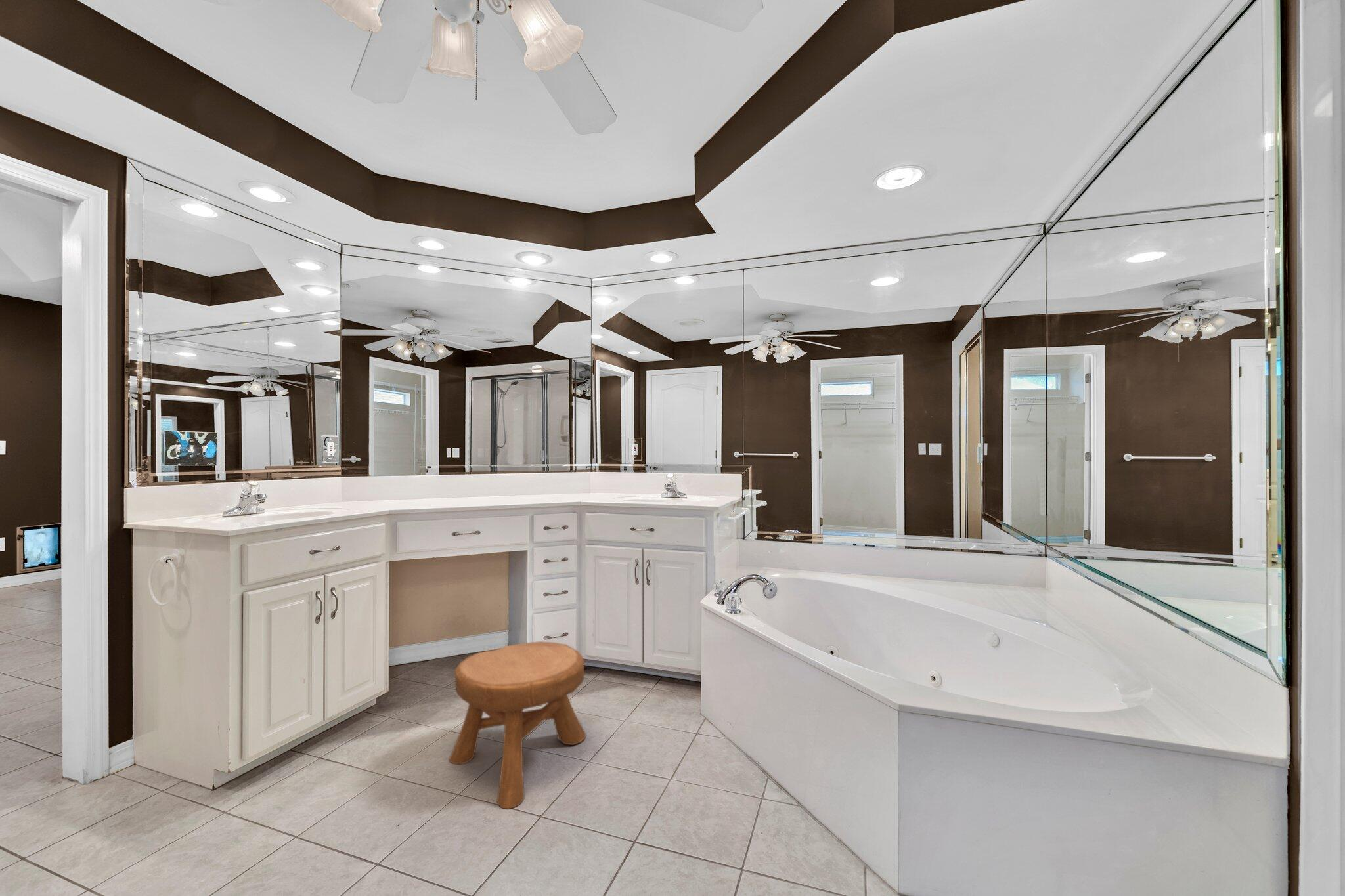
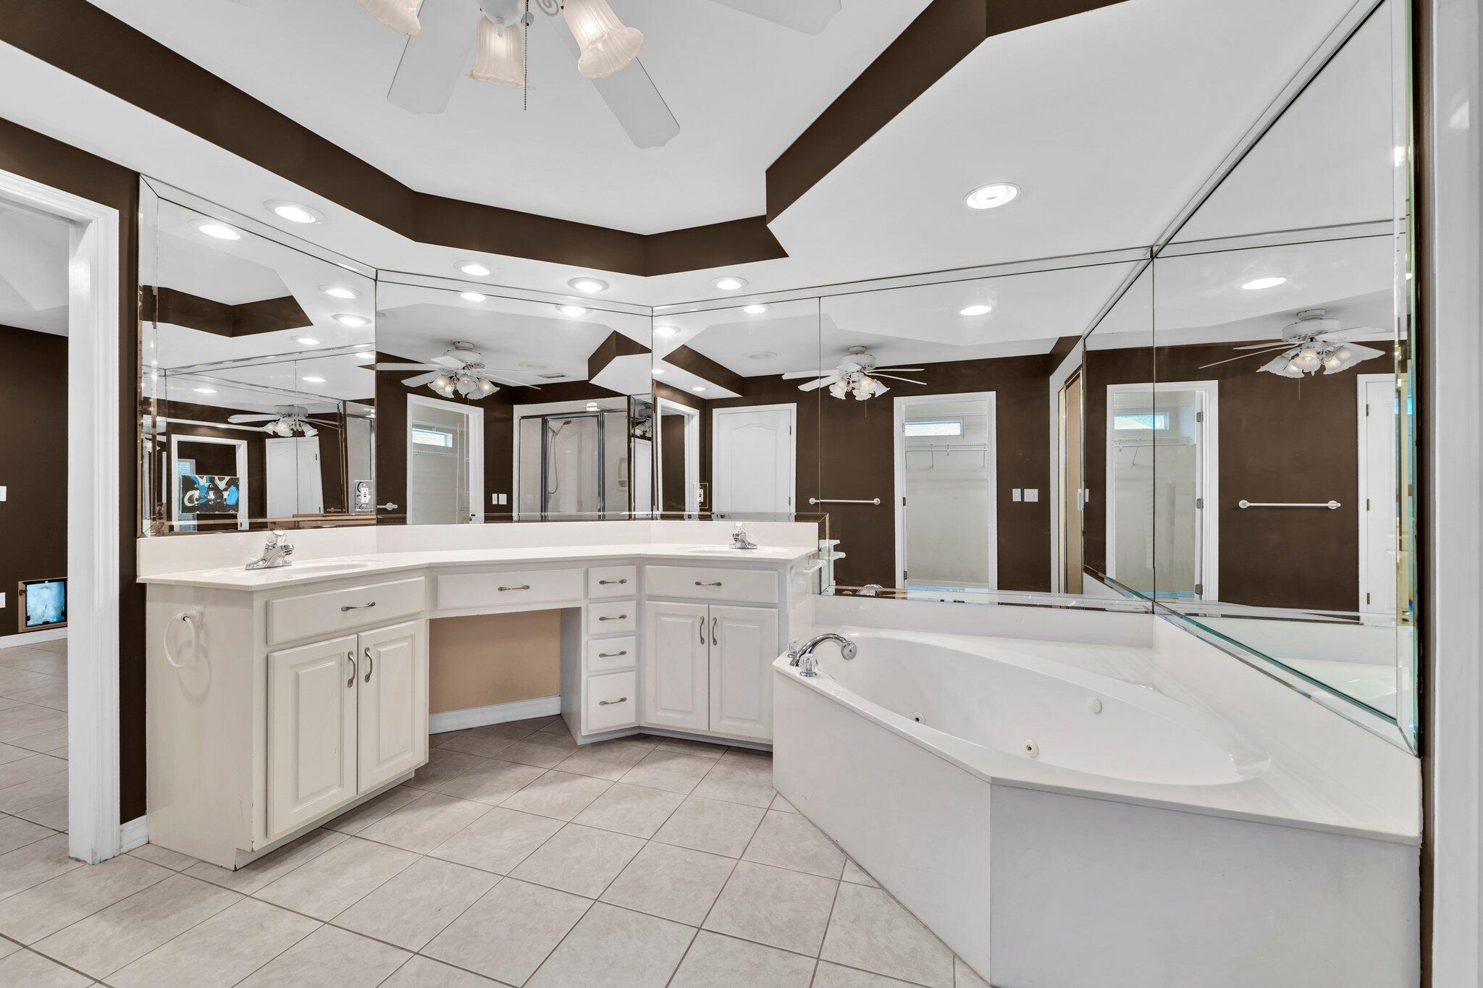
- stool (528, 707)
